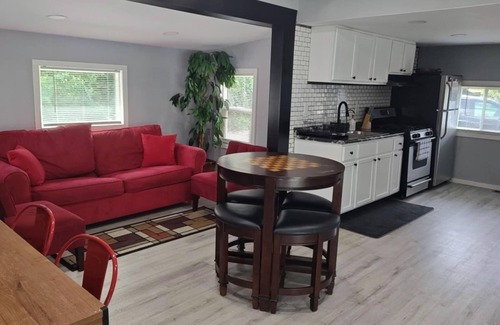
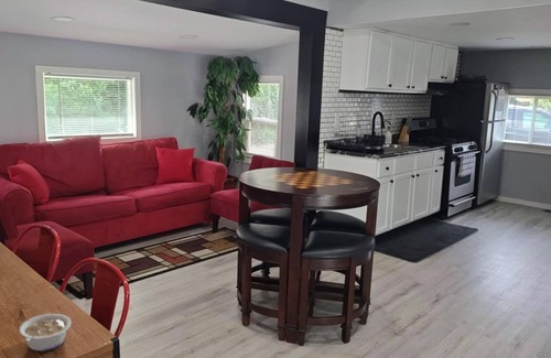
+ legume (46, 333)
